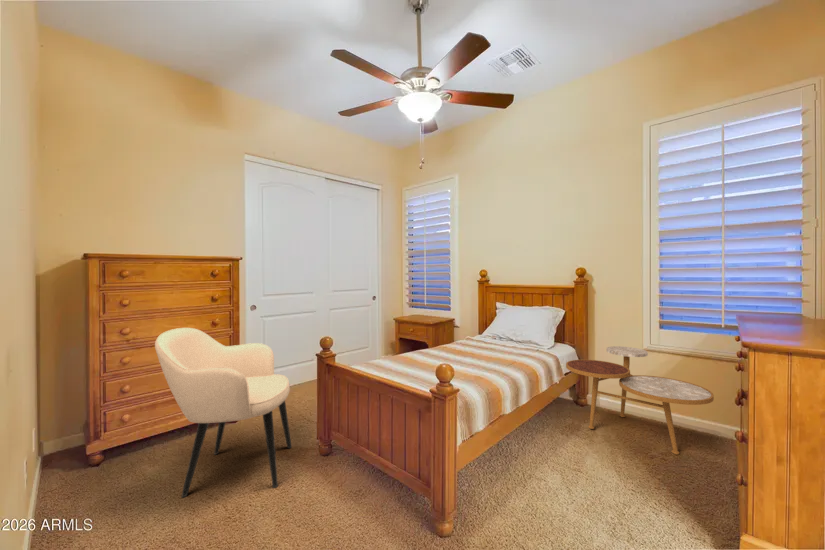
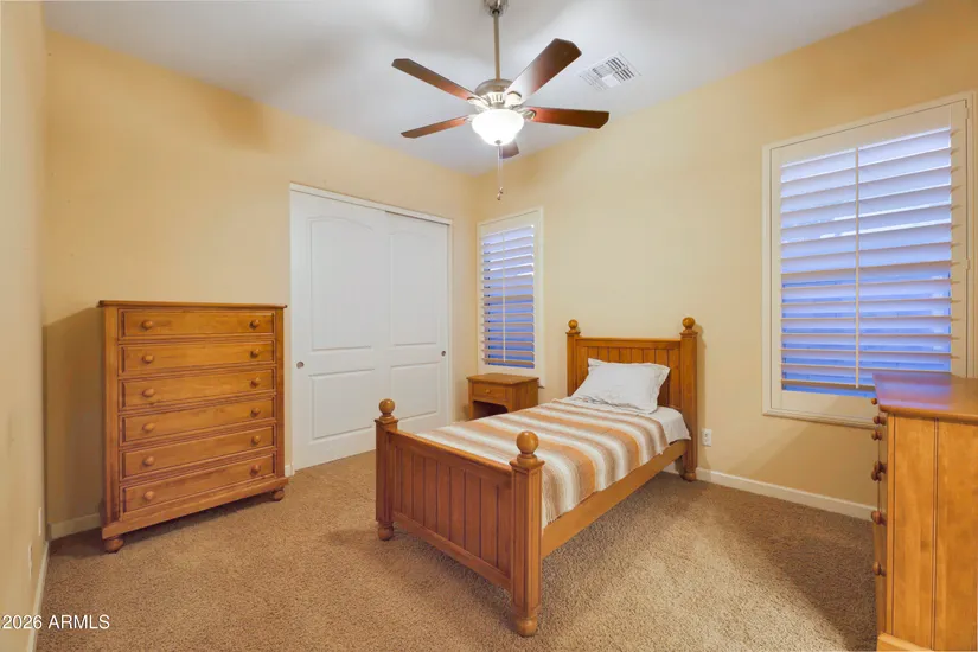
- armchair (229, 399)
- side table (635, 394)
